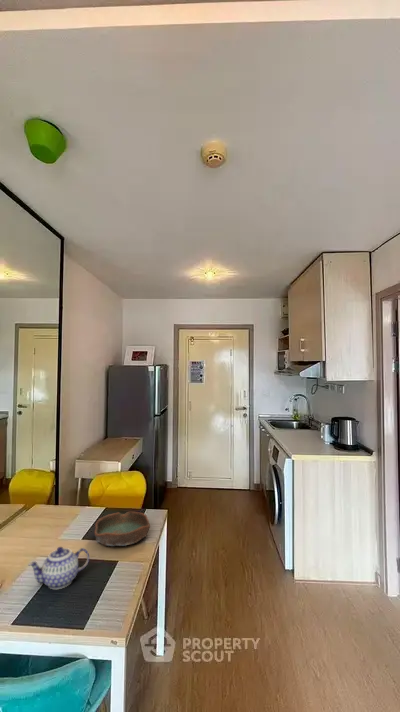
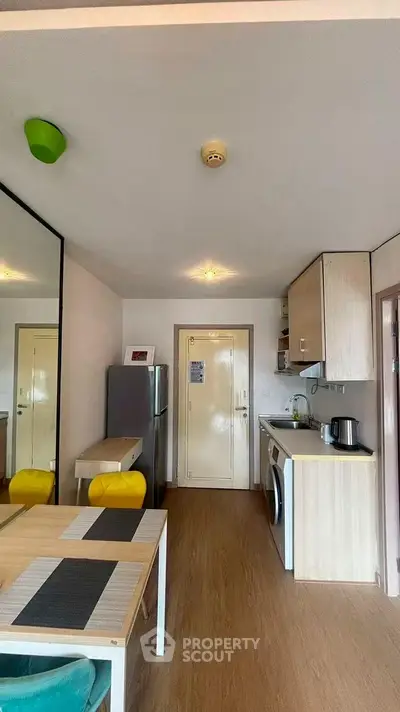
- teapot (59, 565)
- bowl (123, 528)
